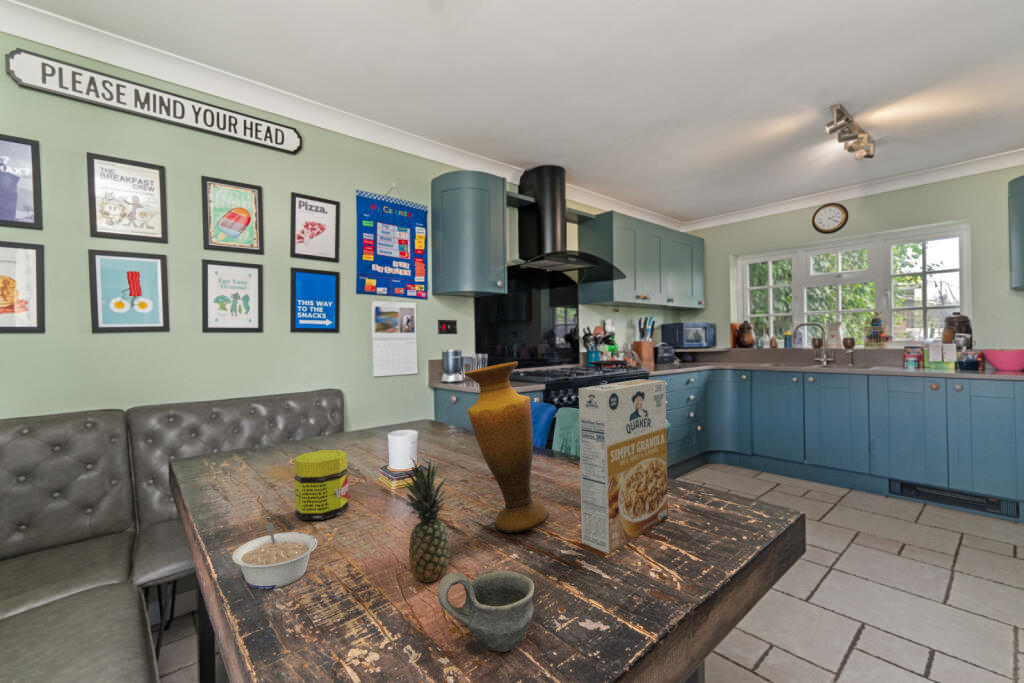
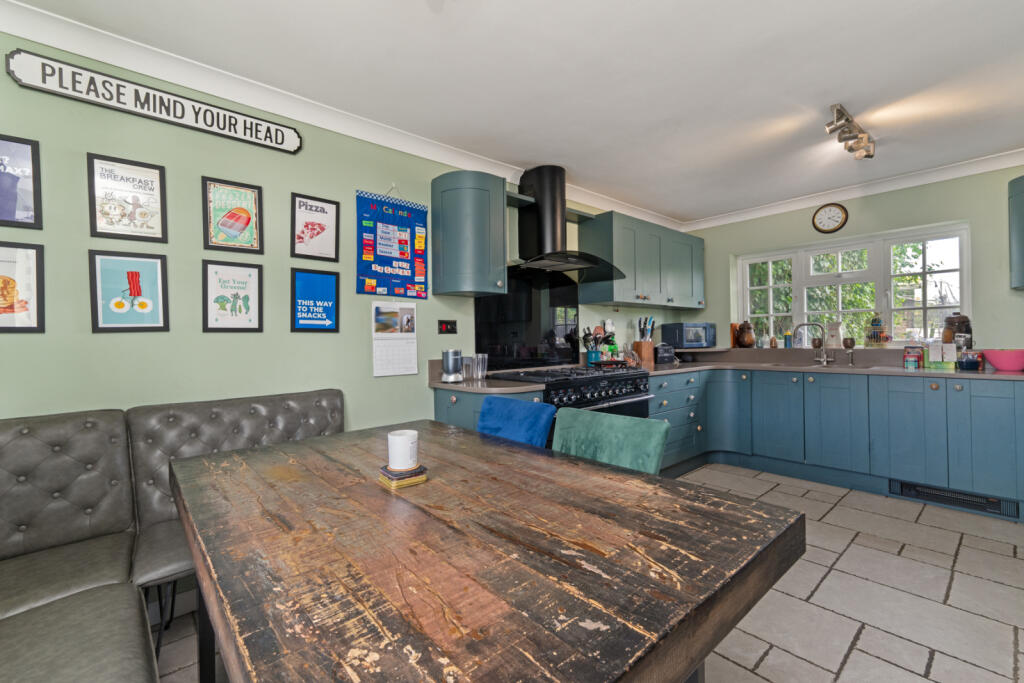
- vase (506, 443)
- legume (274, 558)
- jar (321, 484)
- fruit (426, 515)
- cup (490, 603)
- cereal box (626, 457)
